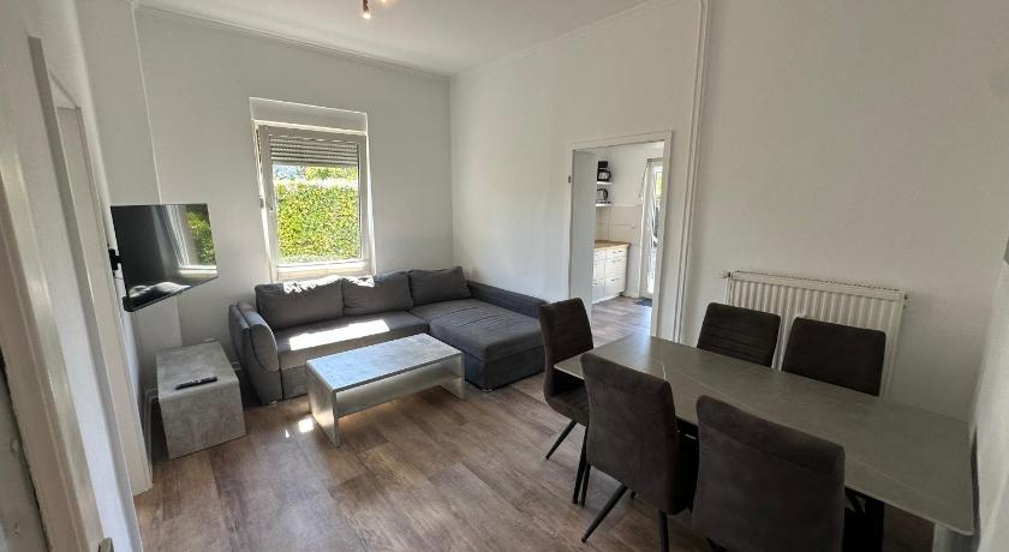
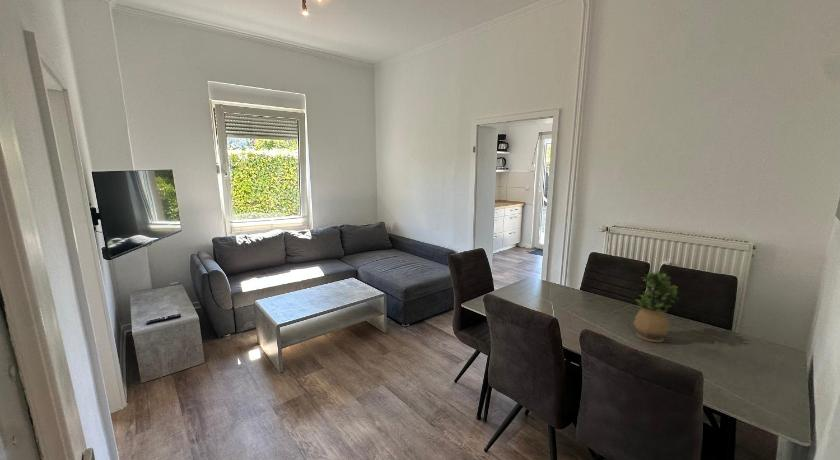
+ potted plant (658, 304)
